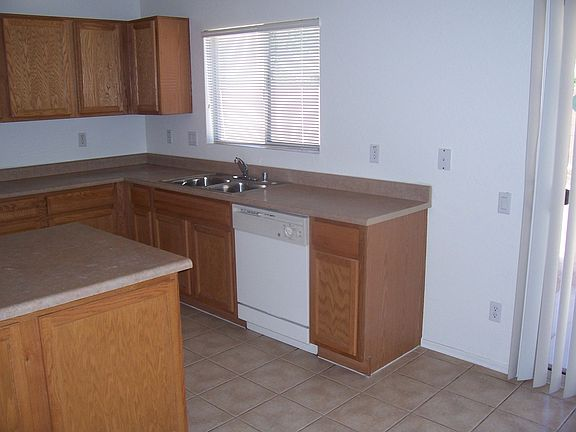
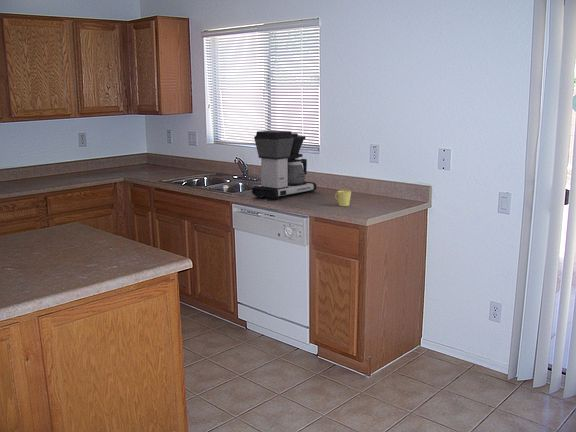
+ coffee maker (285, 162)
+ cup (342, 198)
